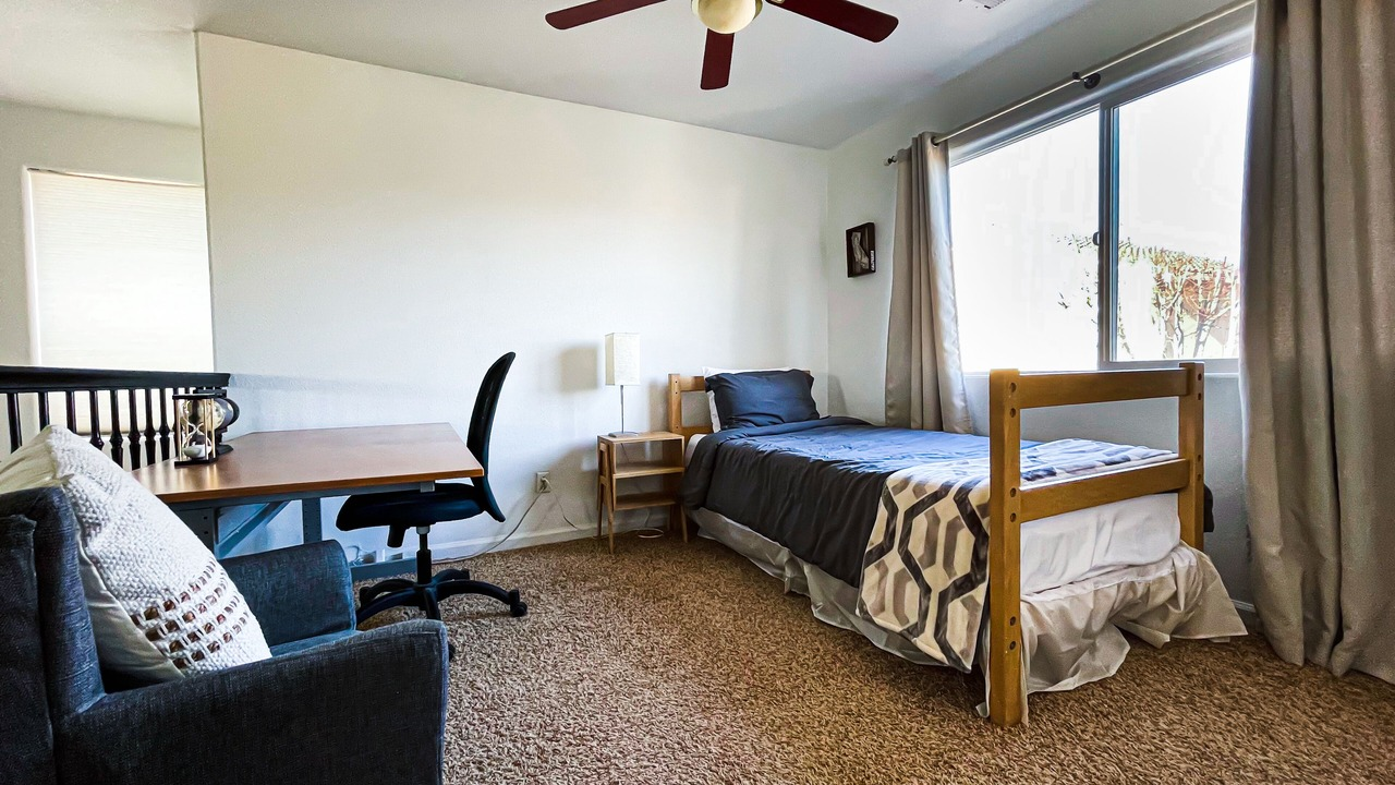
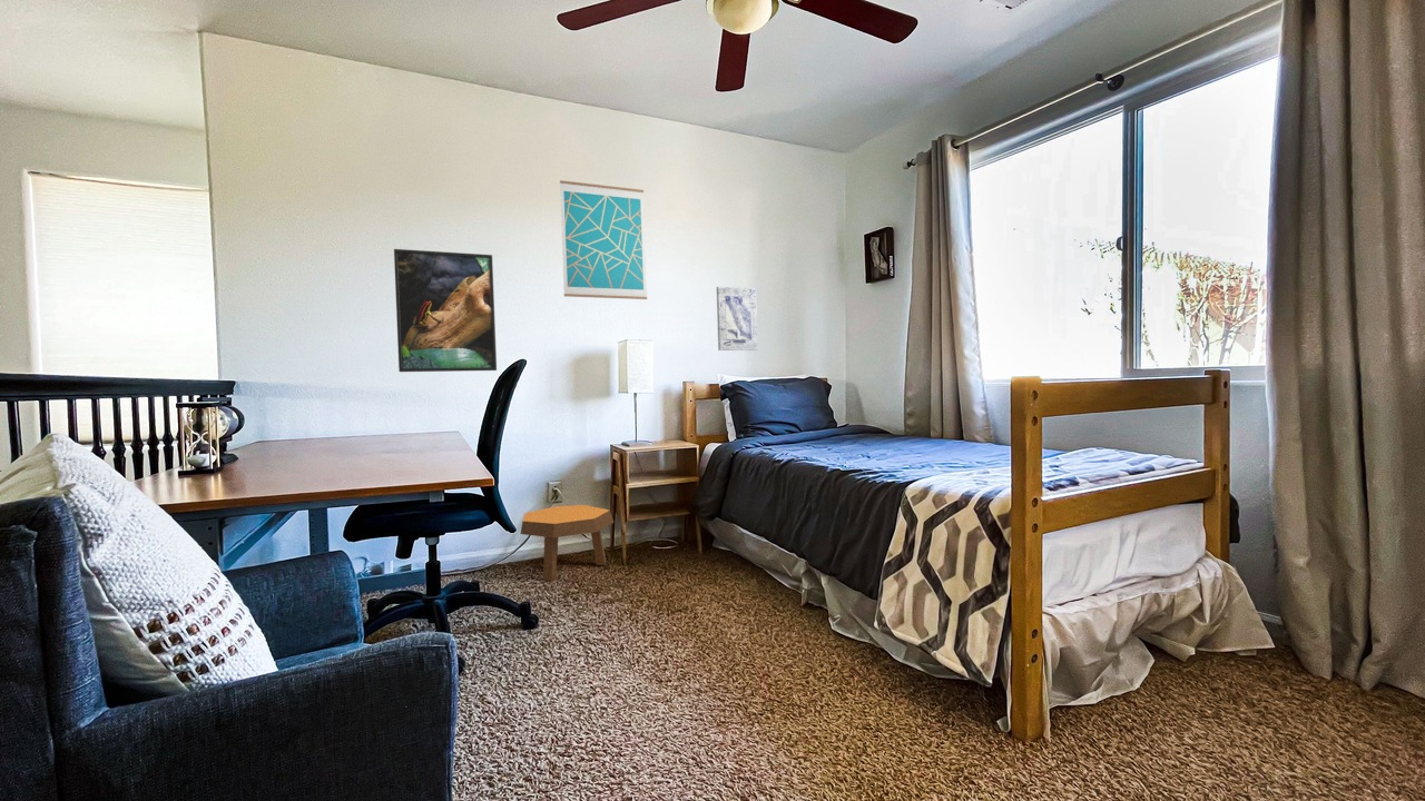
+ wall art (737, 318)
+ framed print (446, 312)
+ footstool (567, 535)
+ wall art (605, 241)
